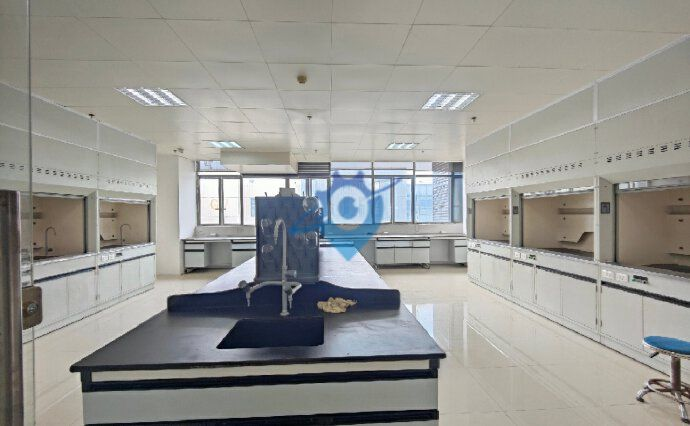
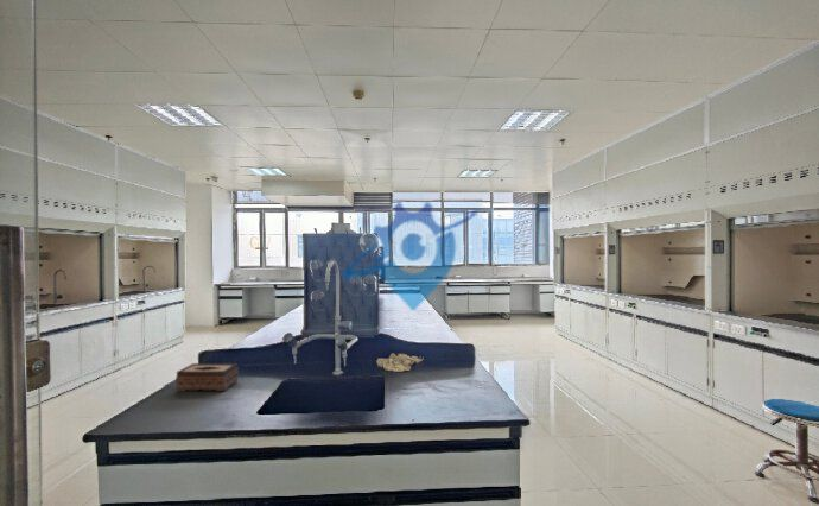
+ tissue box (208, 377)
